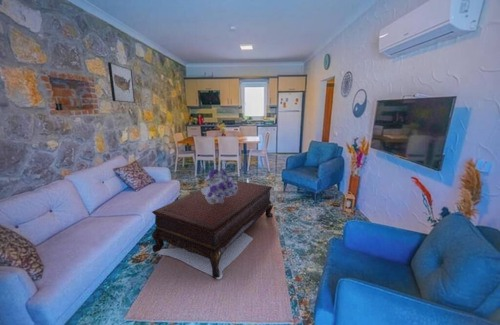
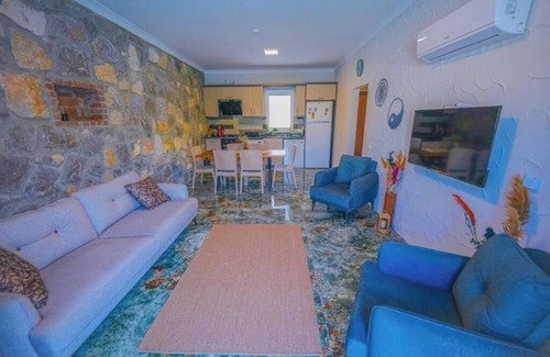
- bouquet (216, 186)
- coffee table (223, 214)
- wall art (122, 84)
